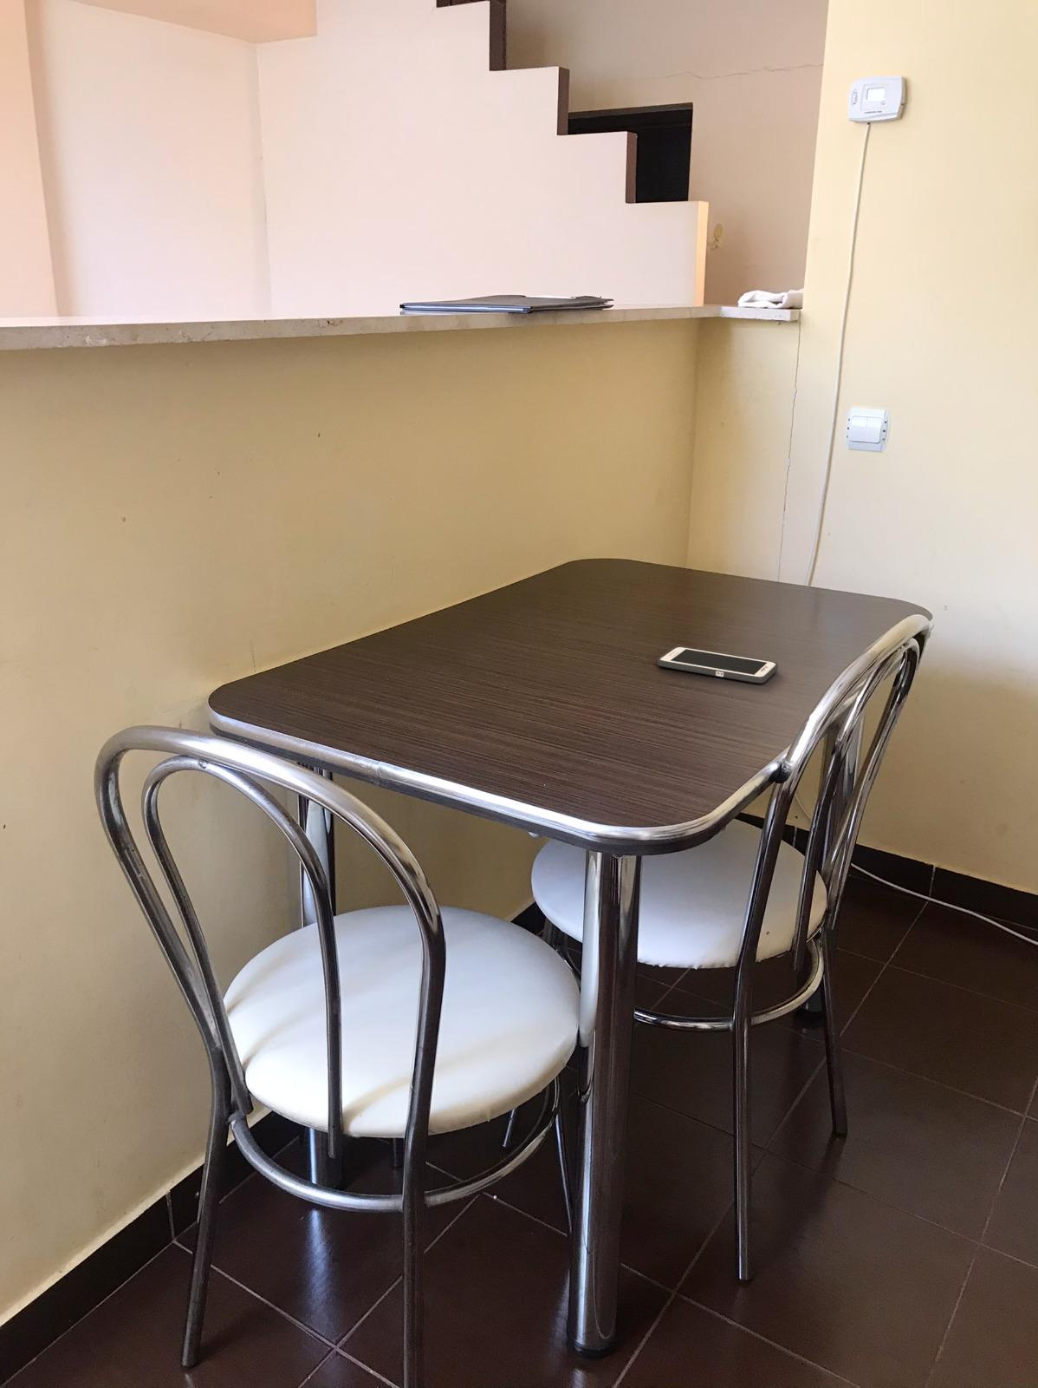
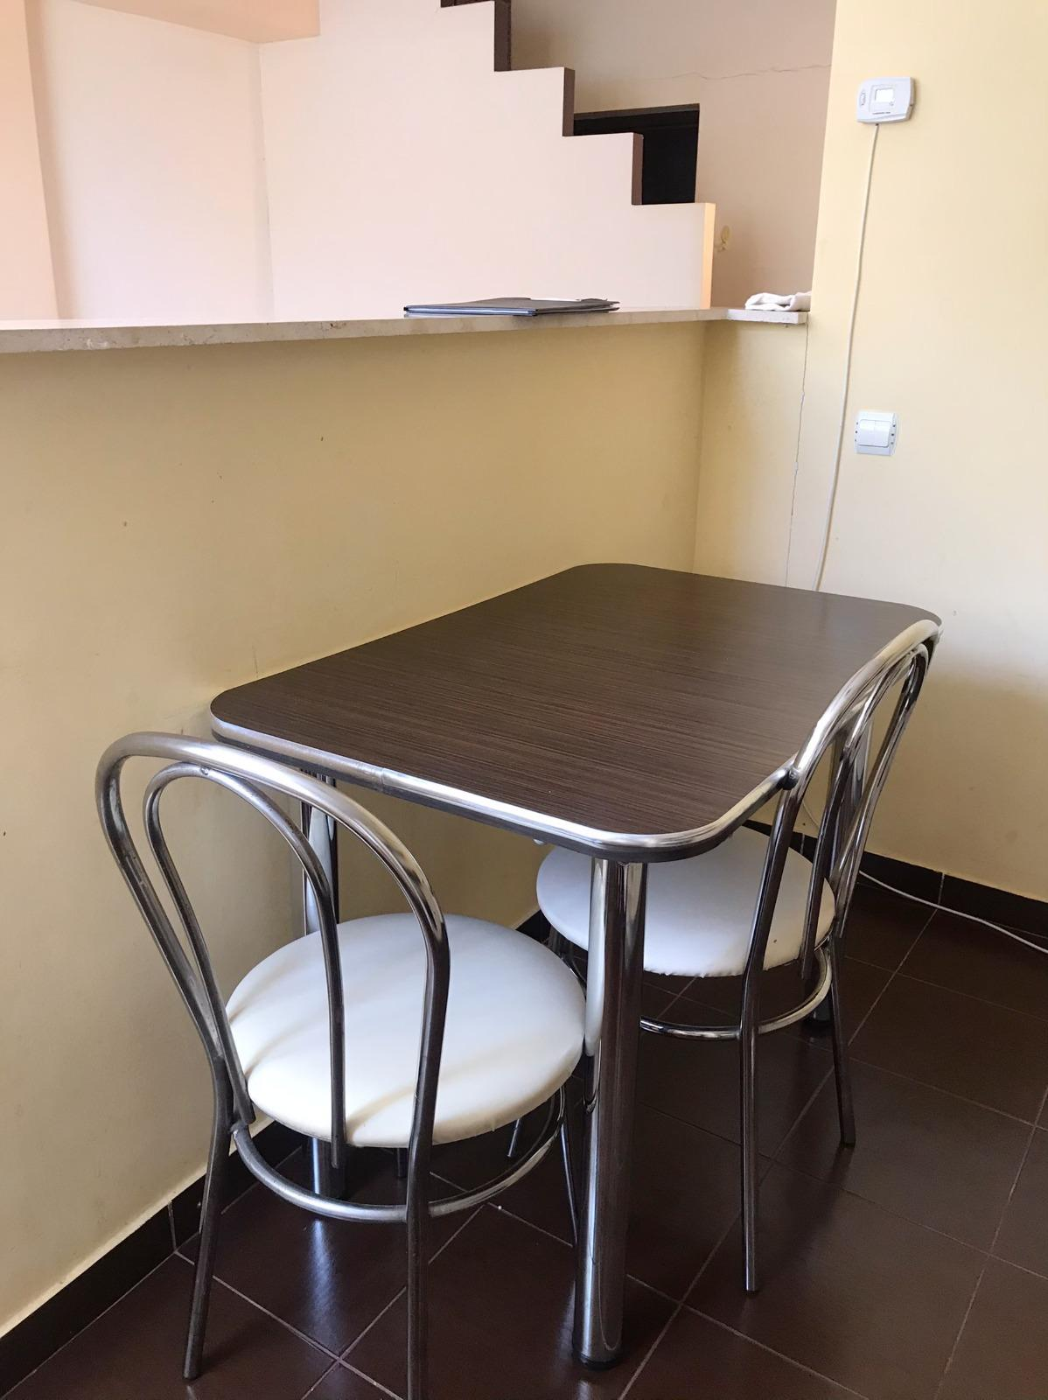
- cell phone (716, 663)
